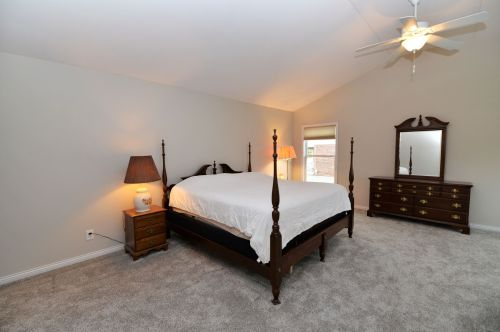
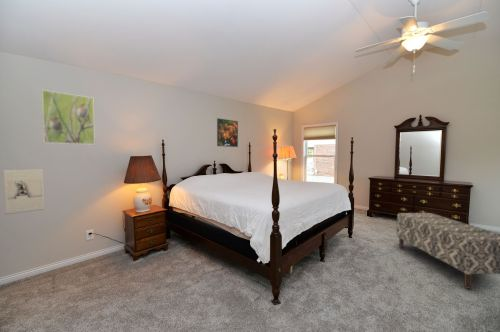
+ wall sculpture (24, 190)
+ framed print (69, 119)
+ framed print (227, 133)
+ bench (445, 244)
